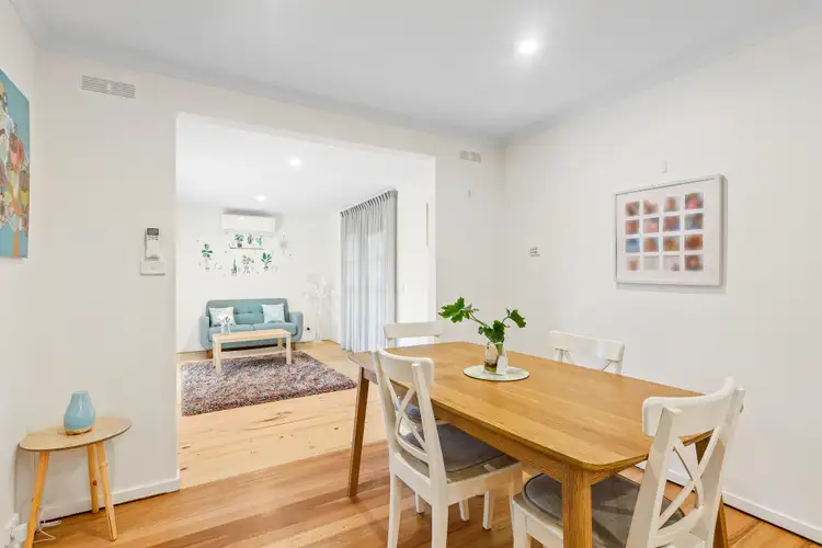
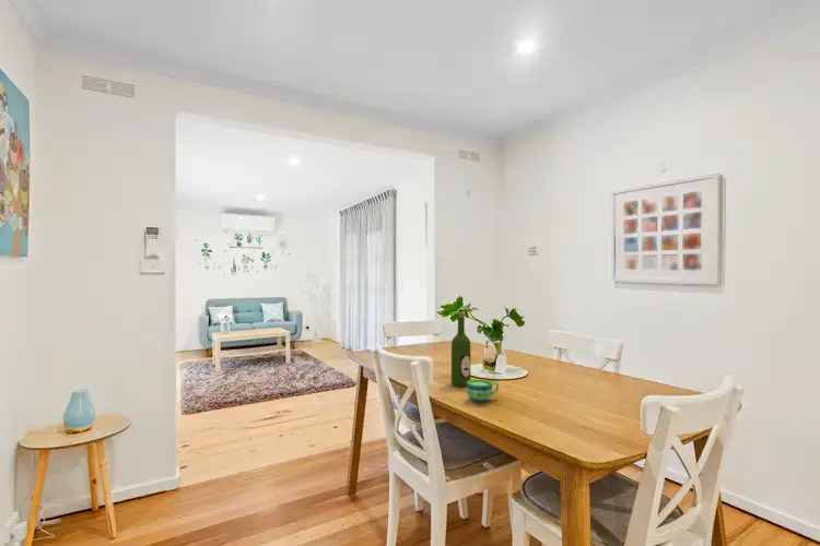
+ cup (482, 390)
+ wine bottle (460, 348)
